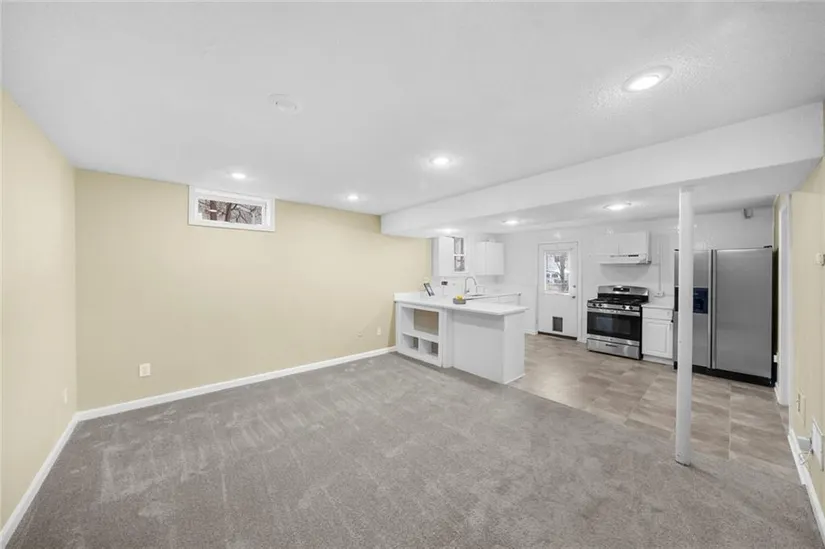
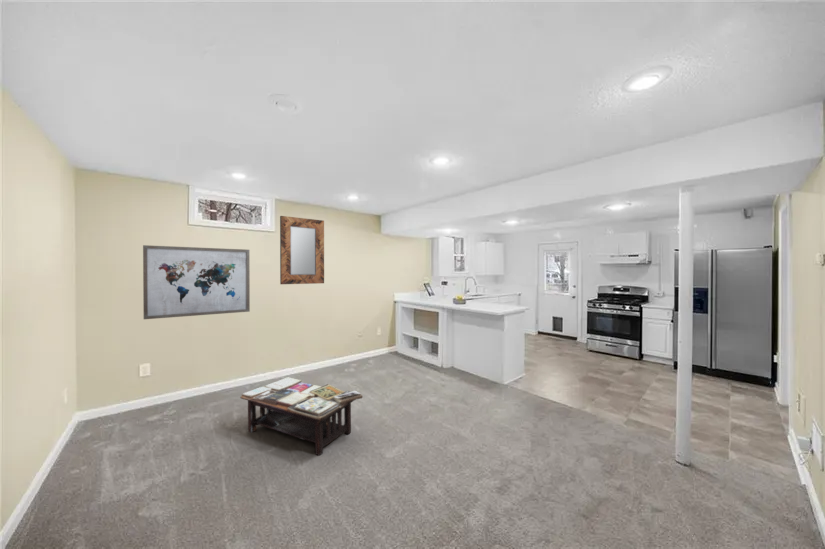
+ home mirror (303, 251)
+ wall art (201, 281)
+ coffee table (303, 410)
